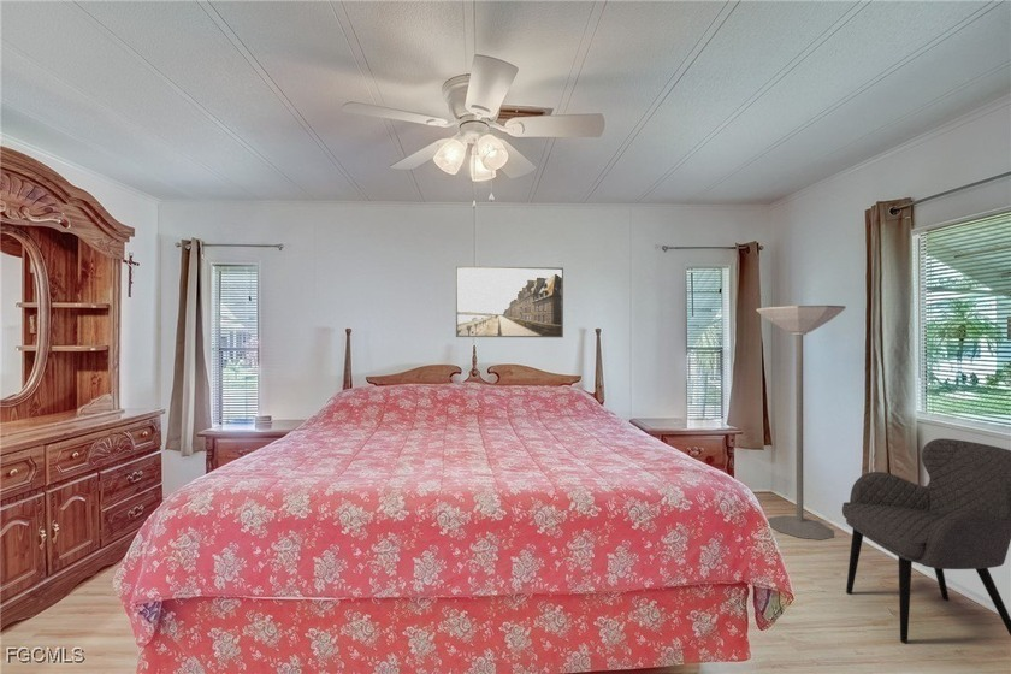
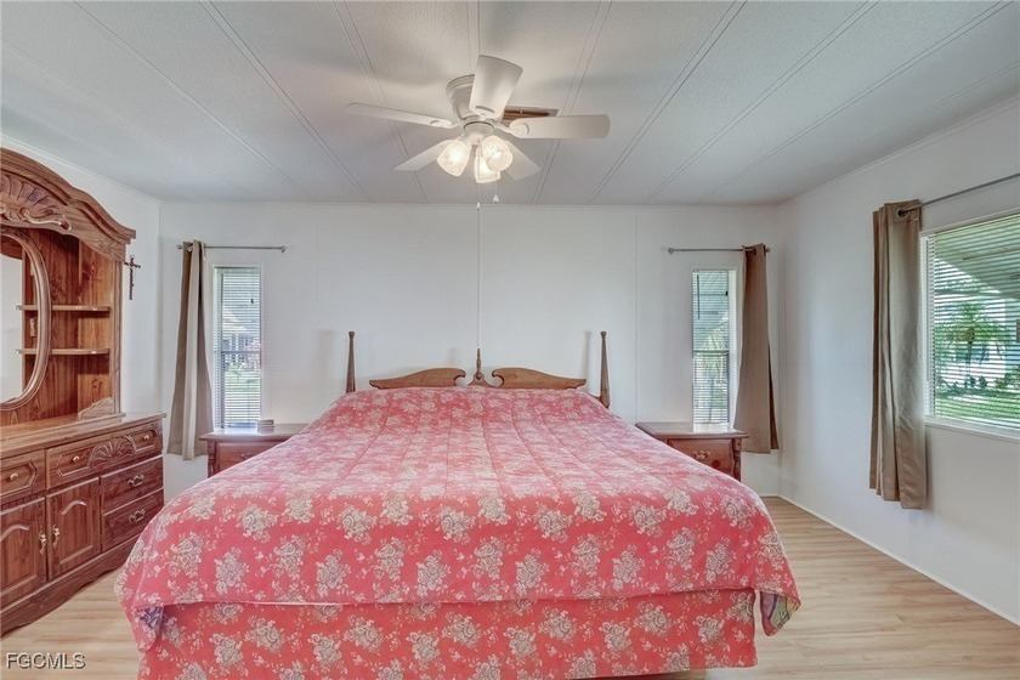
- floor lamp (799, 416)
- armchair (926, 531)
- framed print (509, 302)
